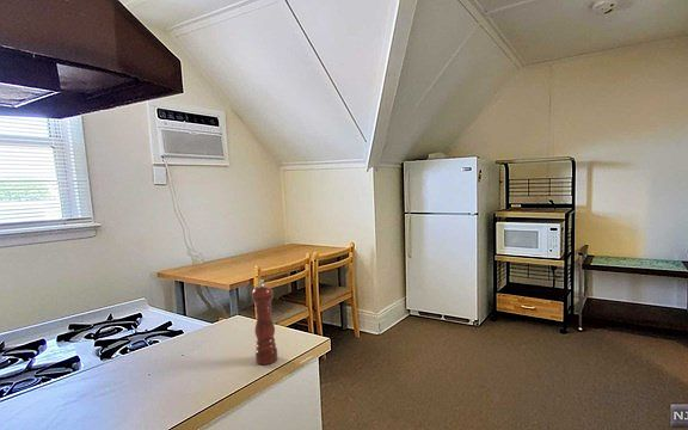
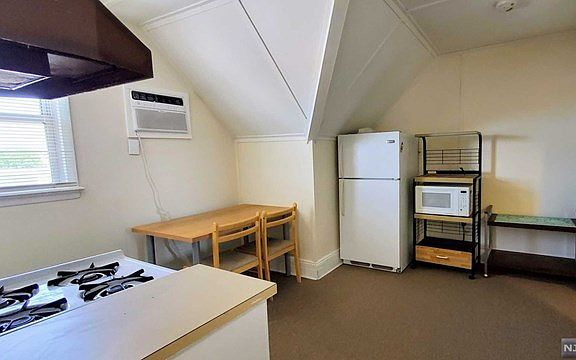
- pepper mill (264, 320)
